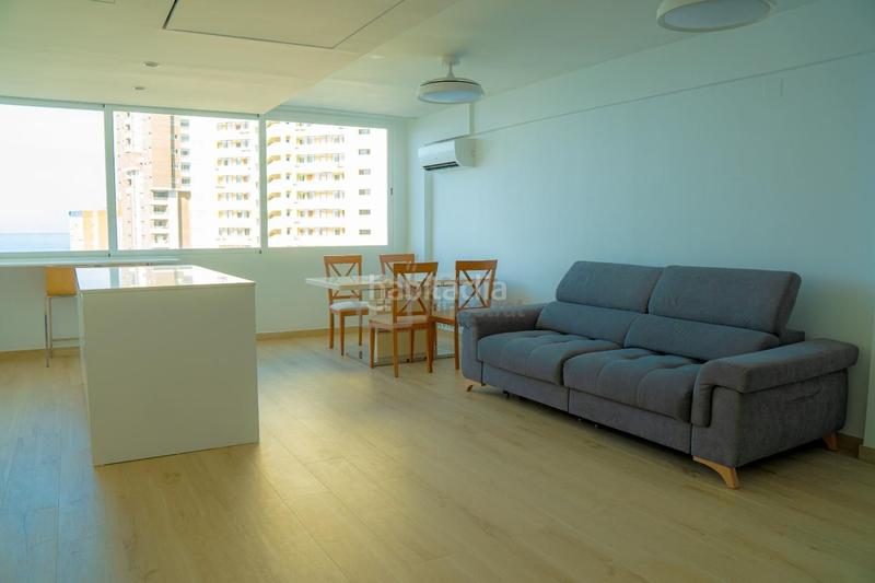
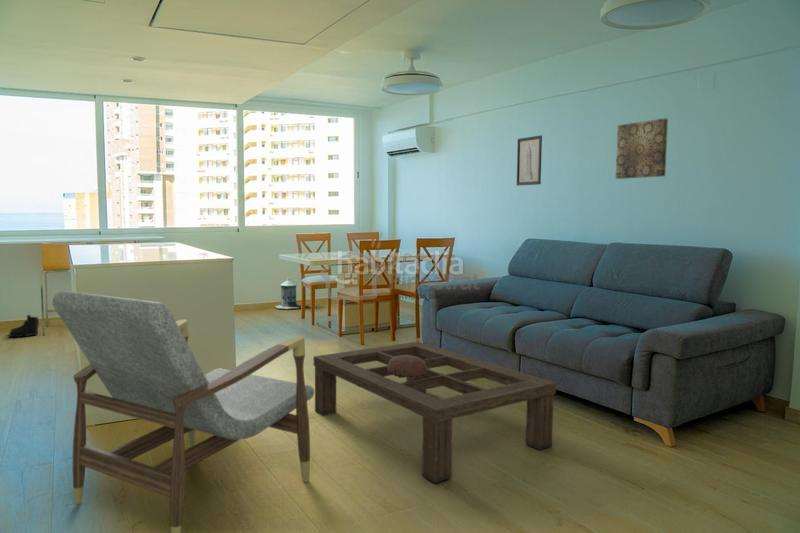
+ armchair (195, 387)
+ coffee table (424, 398)
+ decorative bowl (407, 365)
+ wall art (640, 149)
+ boots (24, 325)
+ wall art (528, 161)
+ lantern (288, 287)
